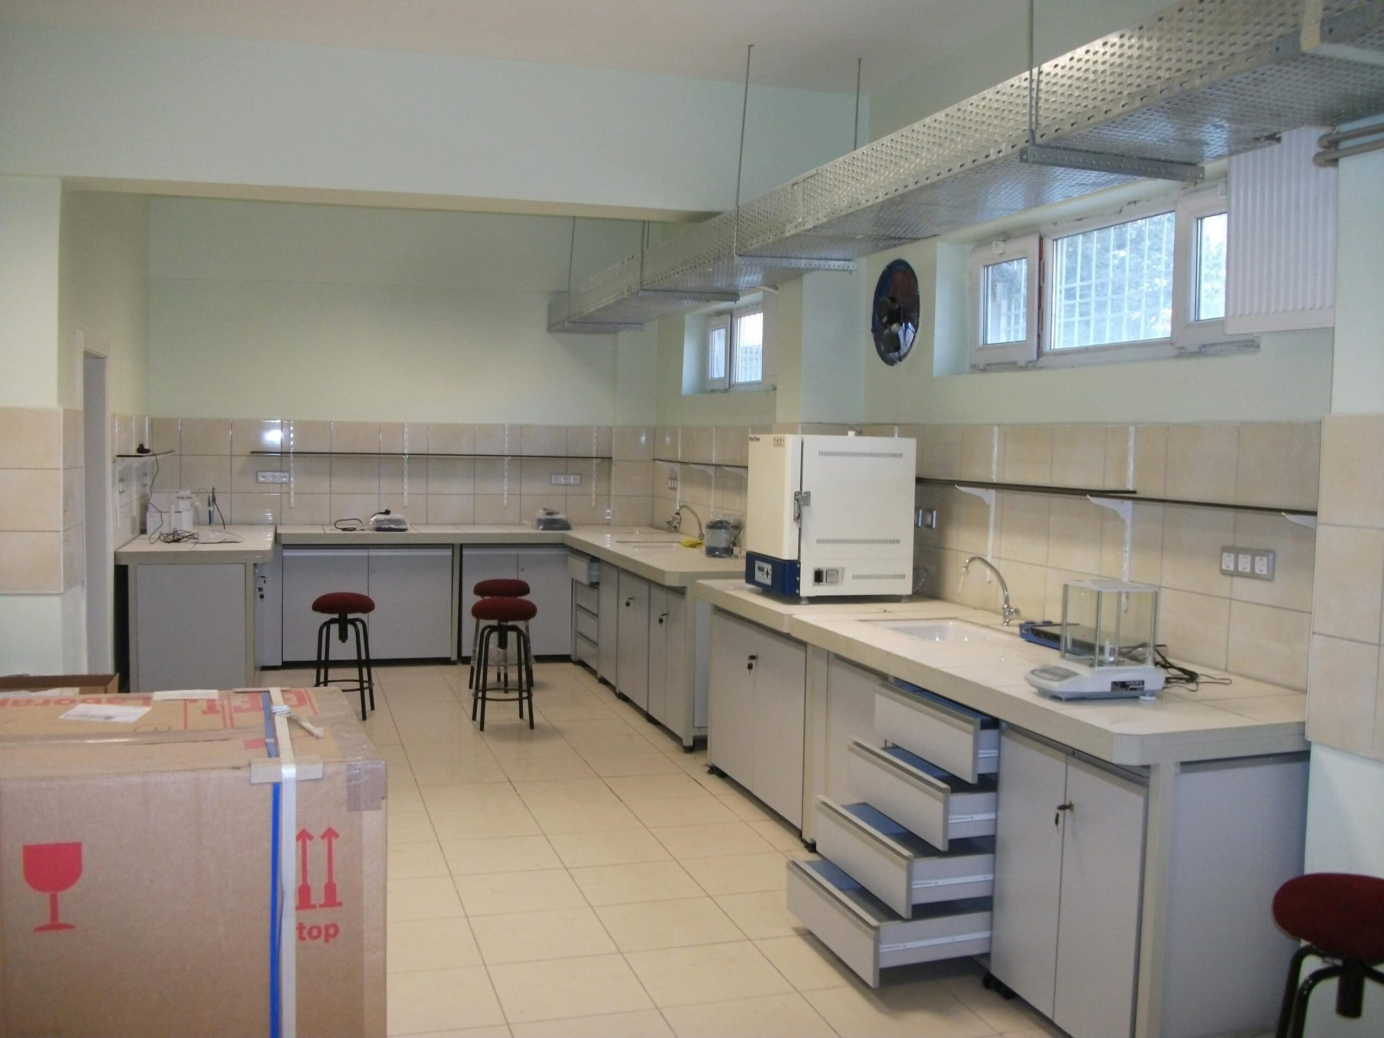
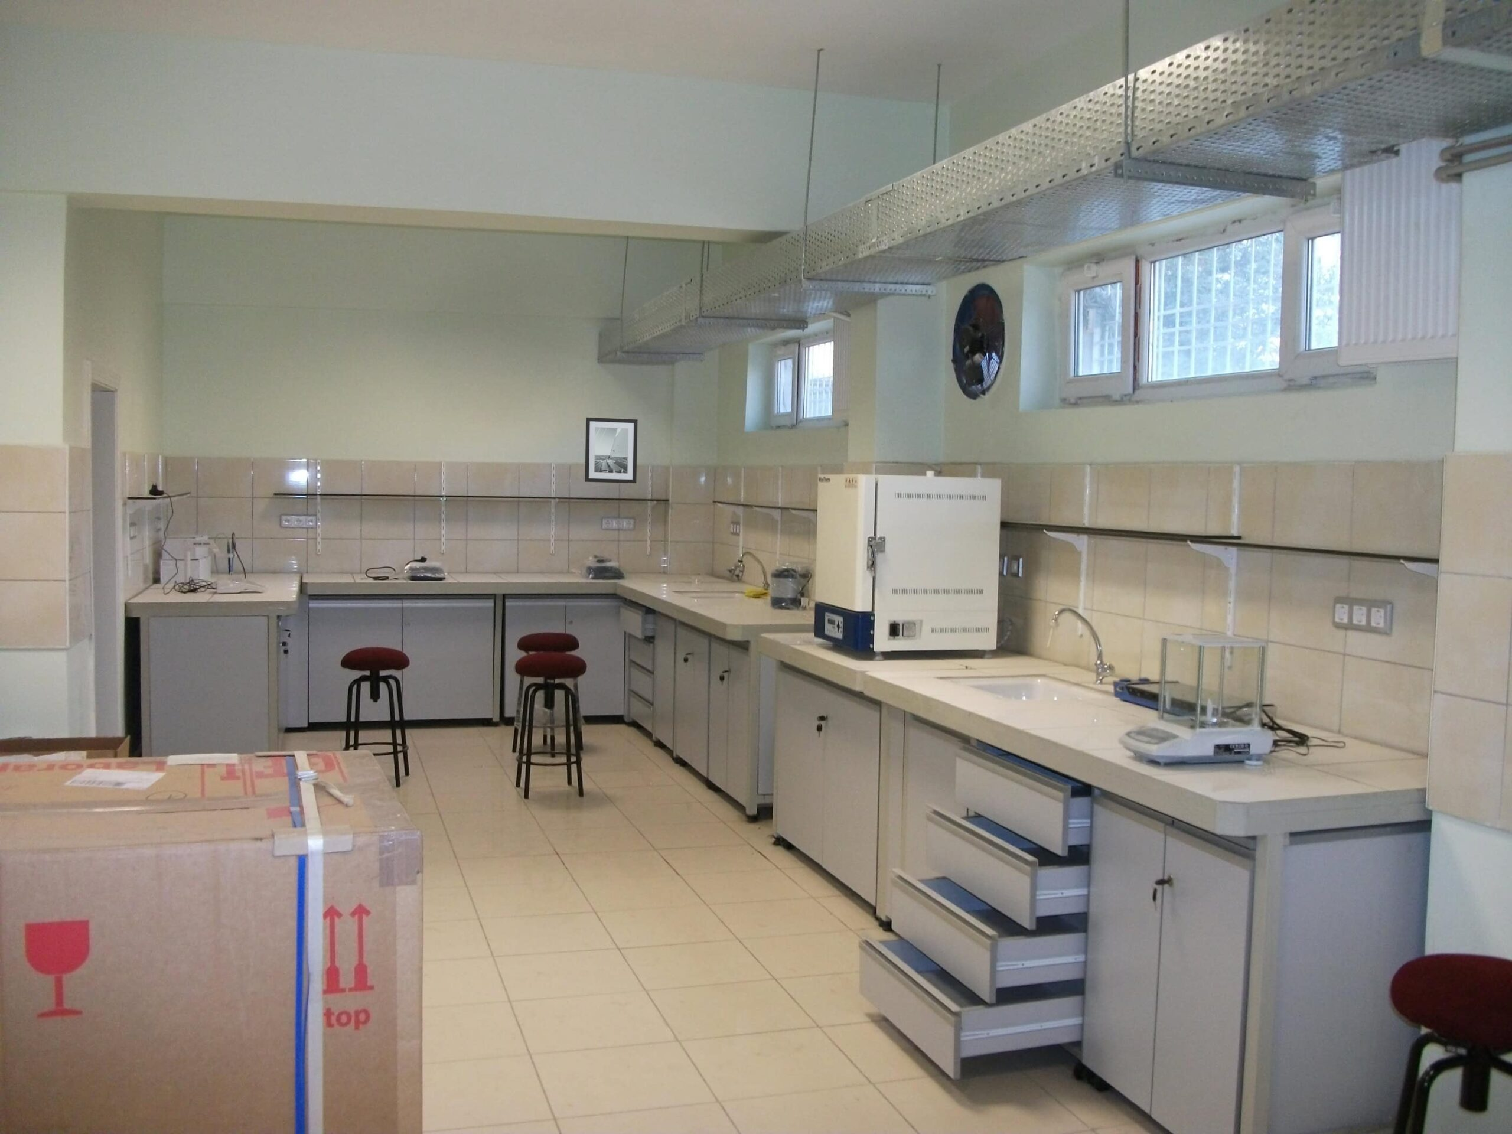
+ wall art (611, 450)
